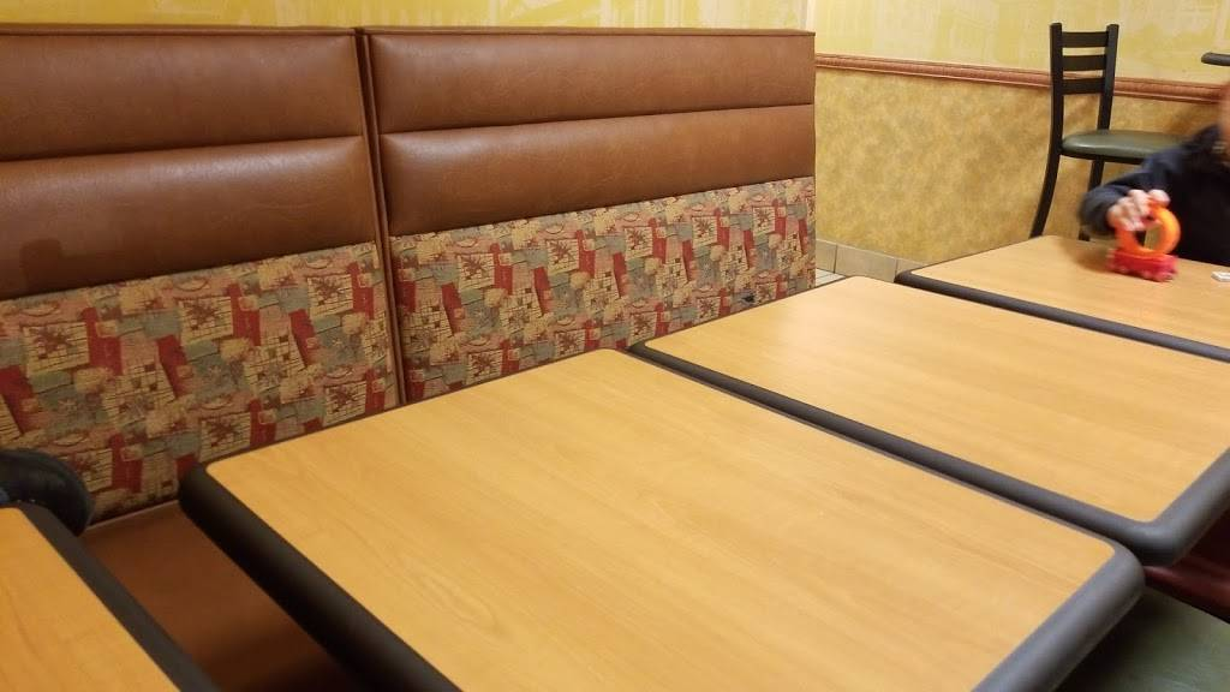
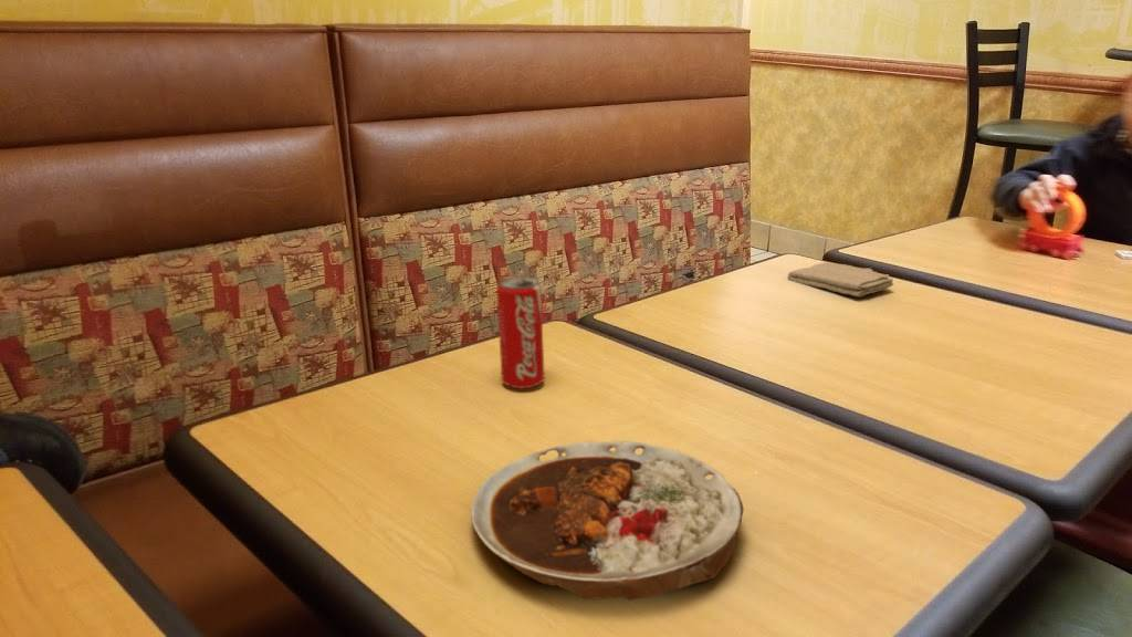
+ plate (606, 502)
+ washcloth (839, 276)
+ beverage can (521, 333)
